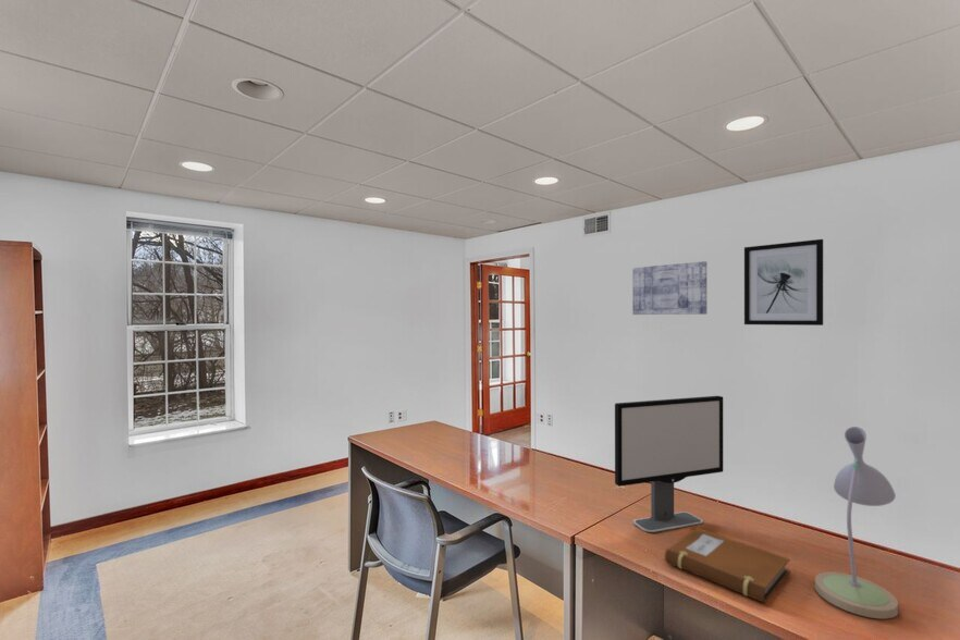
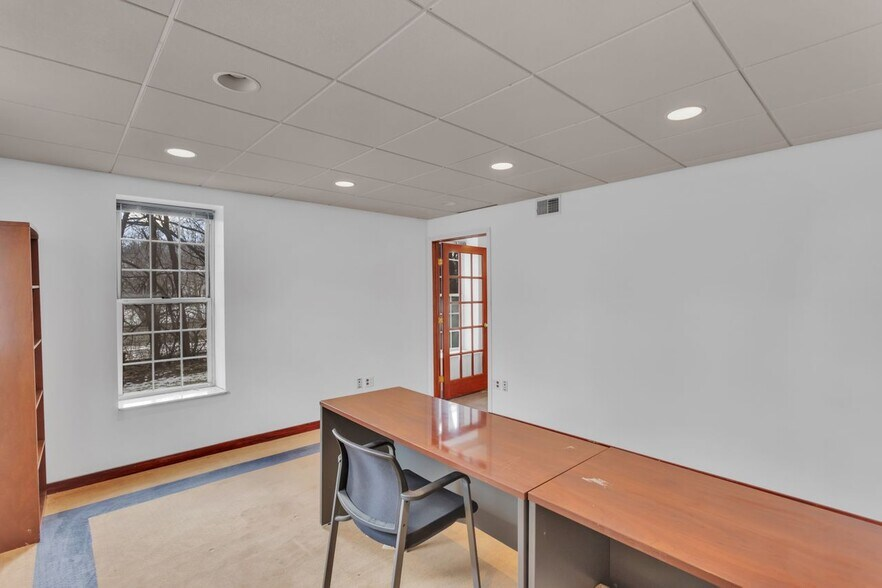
- wall art (667, 290)
- wall art (781, 284)
- computer monitor (668, 460)
- notebook (723, 559)
- desk lamp (858, 503)
